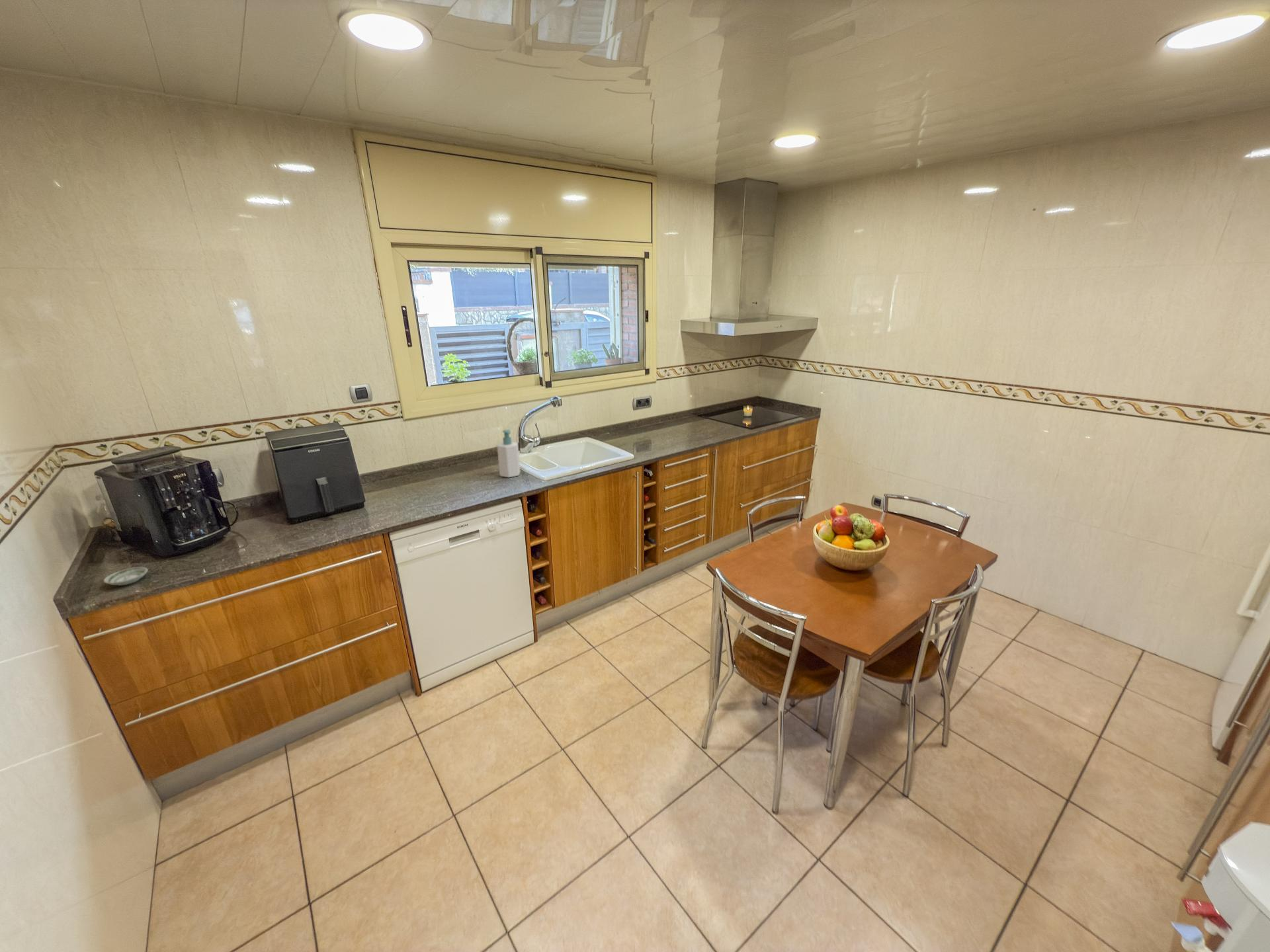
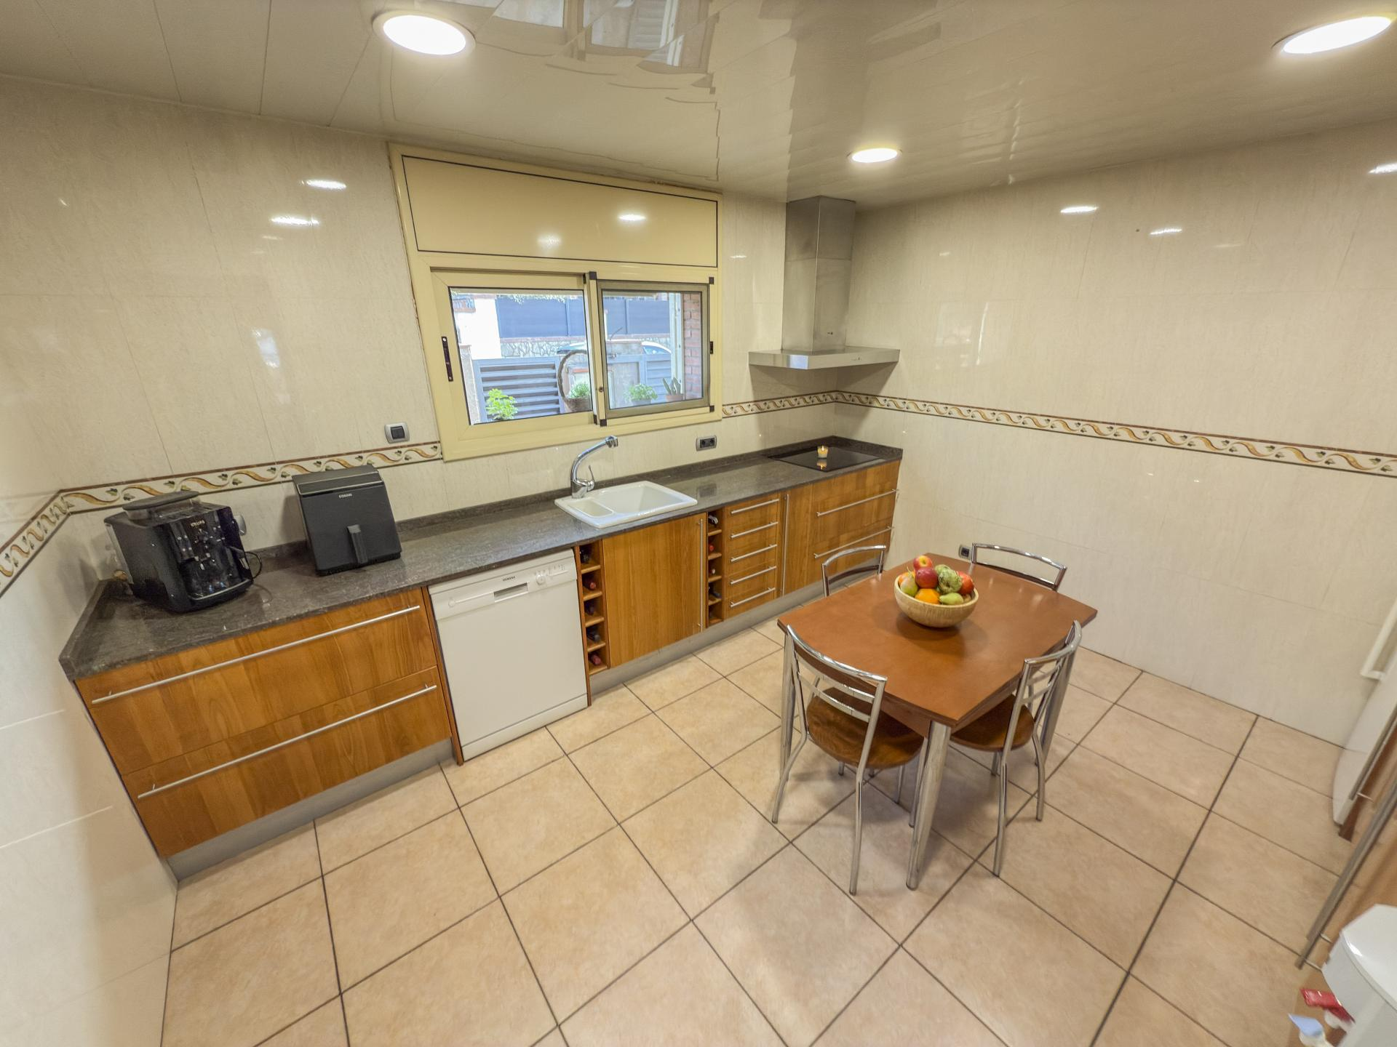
- soap bottle (508, 452)
- saucer (127, 578)
